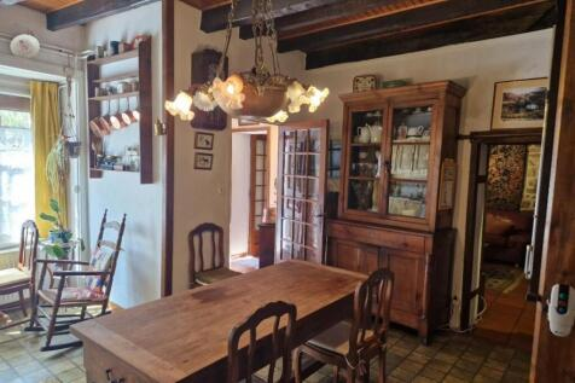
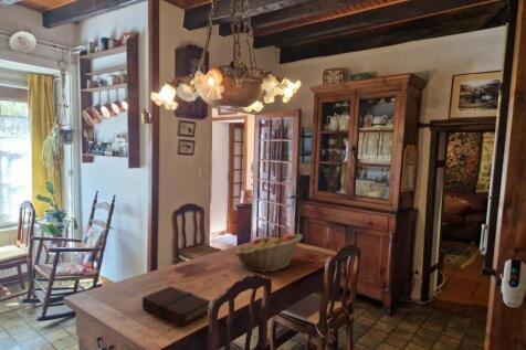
+ book (176, 304)
+ fruit basket (269, 250)
